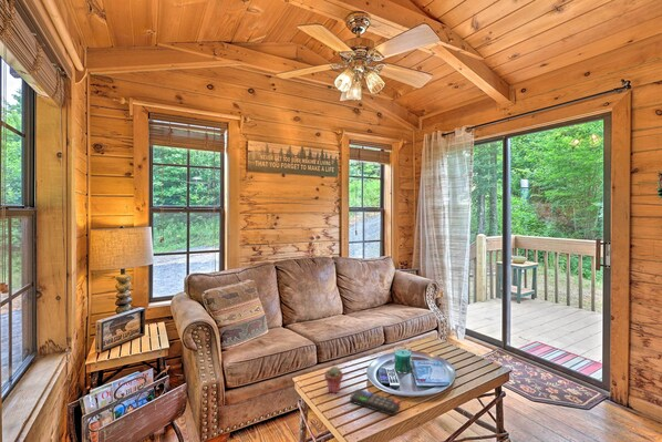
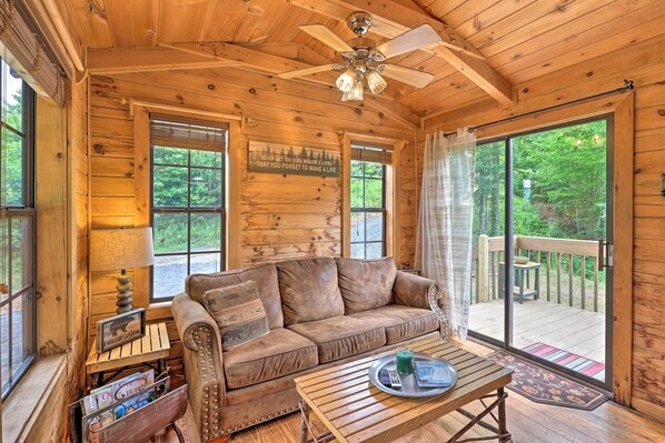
- potted succulent (333, 378)
- remote control (374, 401)
